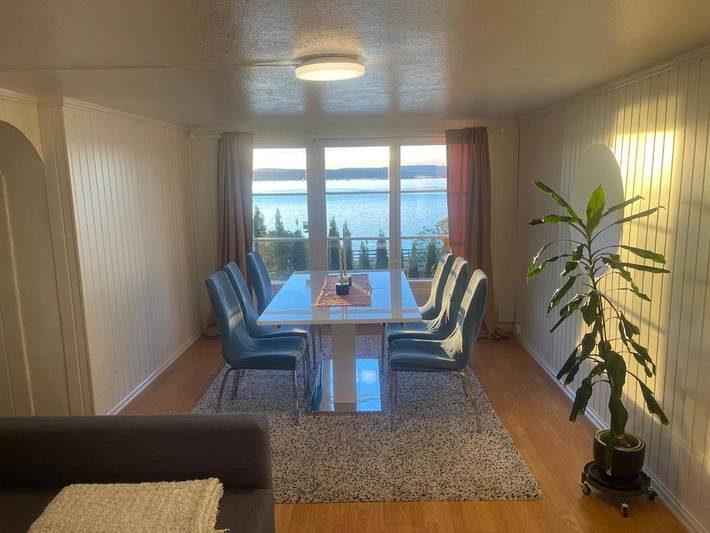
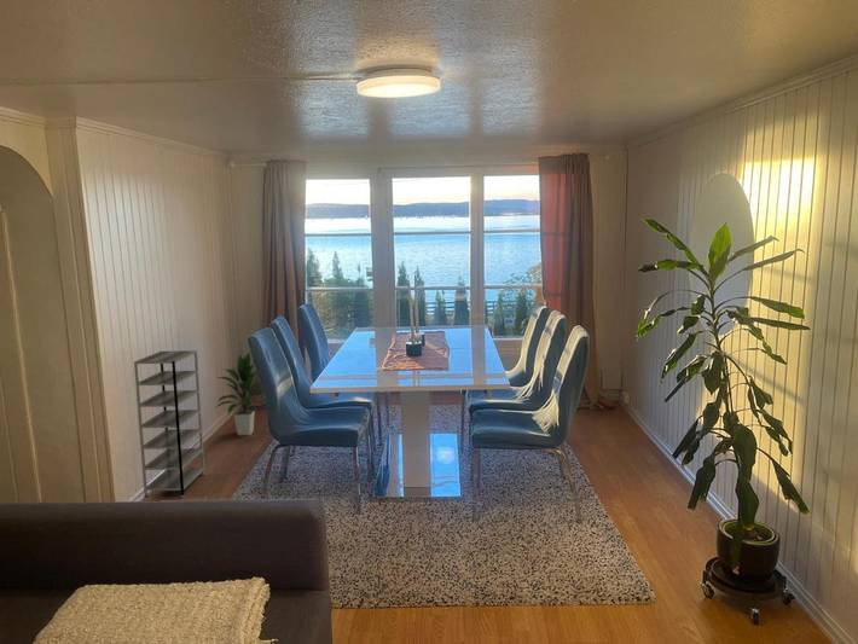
+ shelving unit (170, 422)
+ indoor plant (245, 394)
